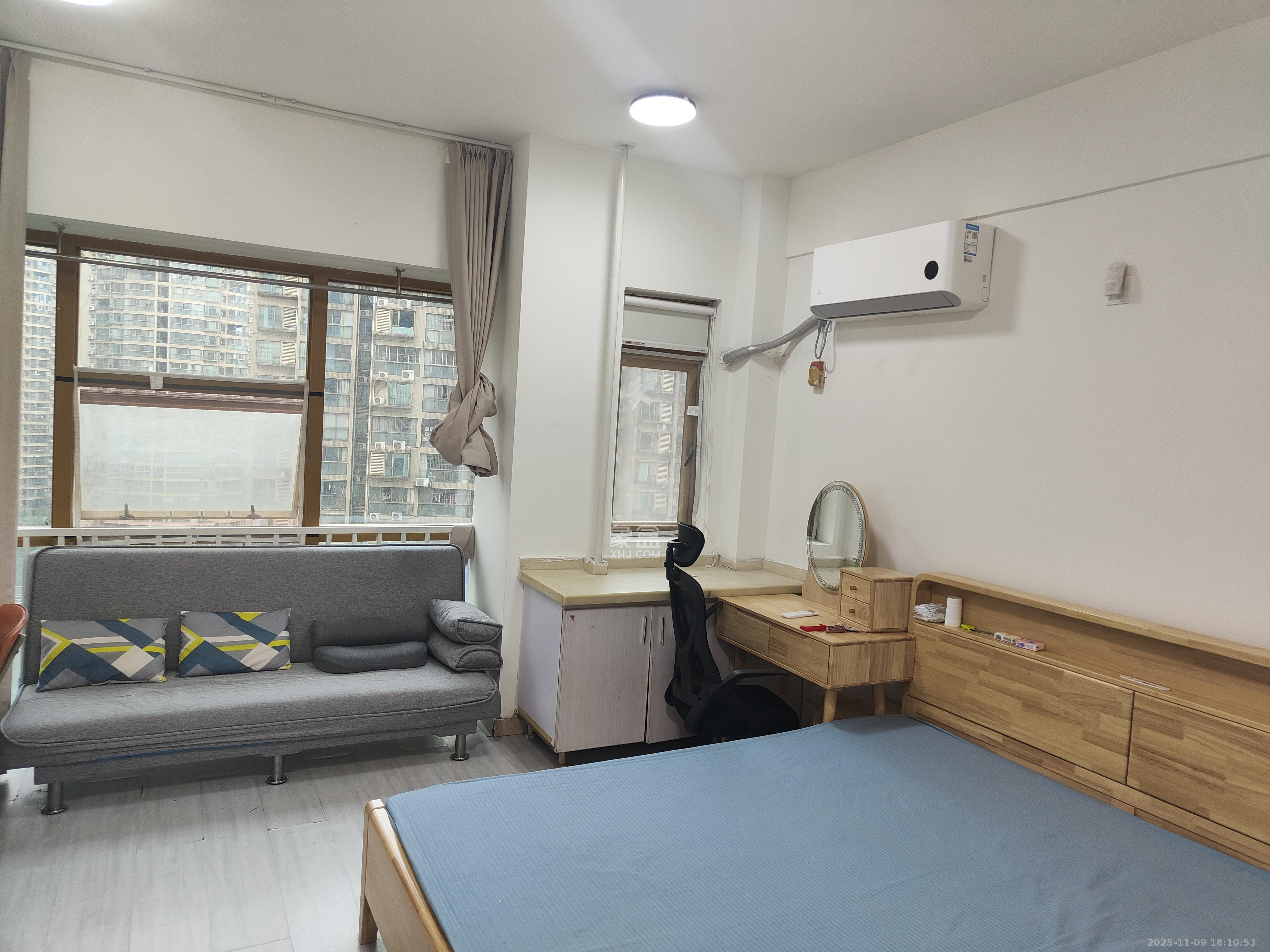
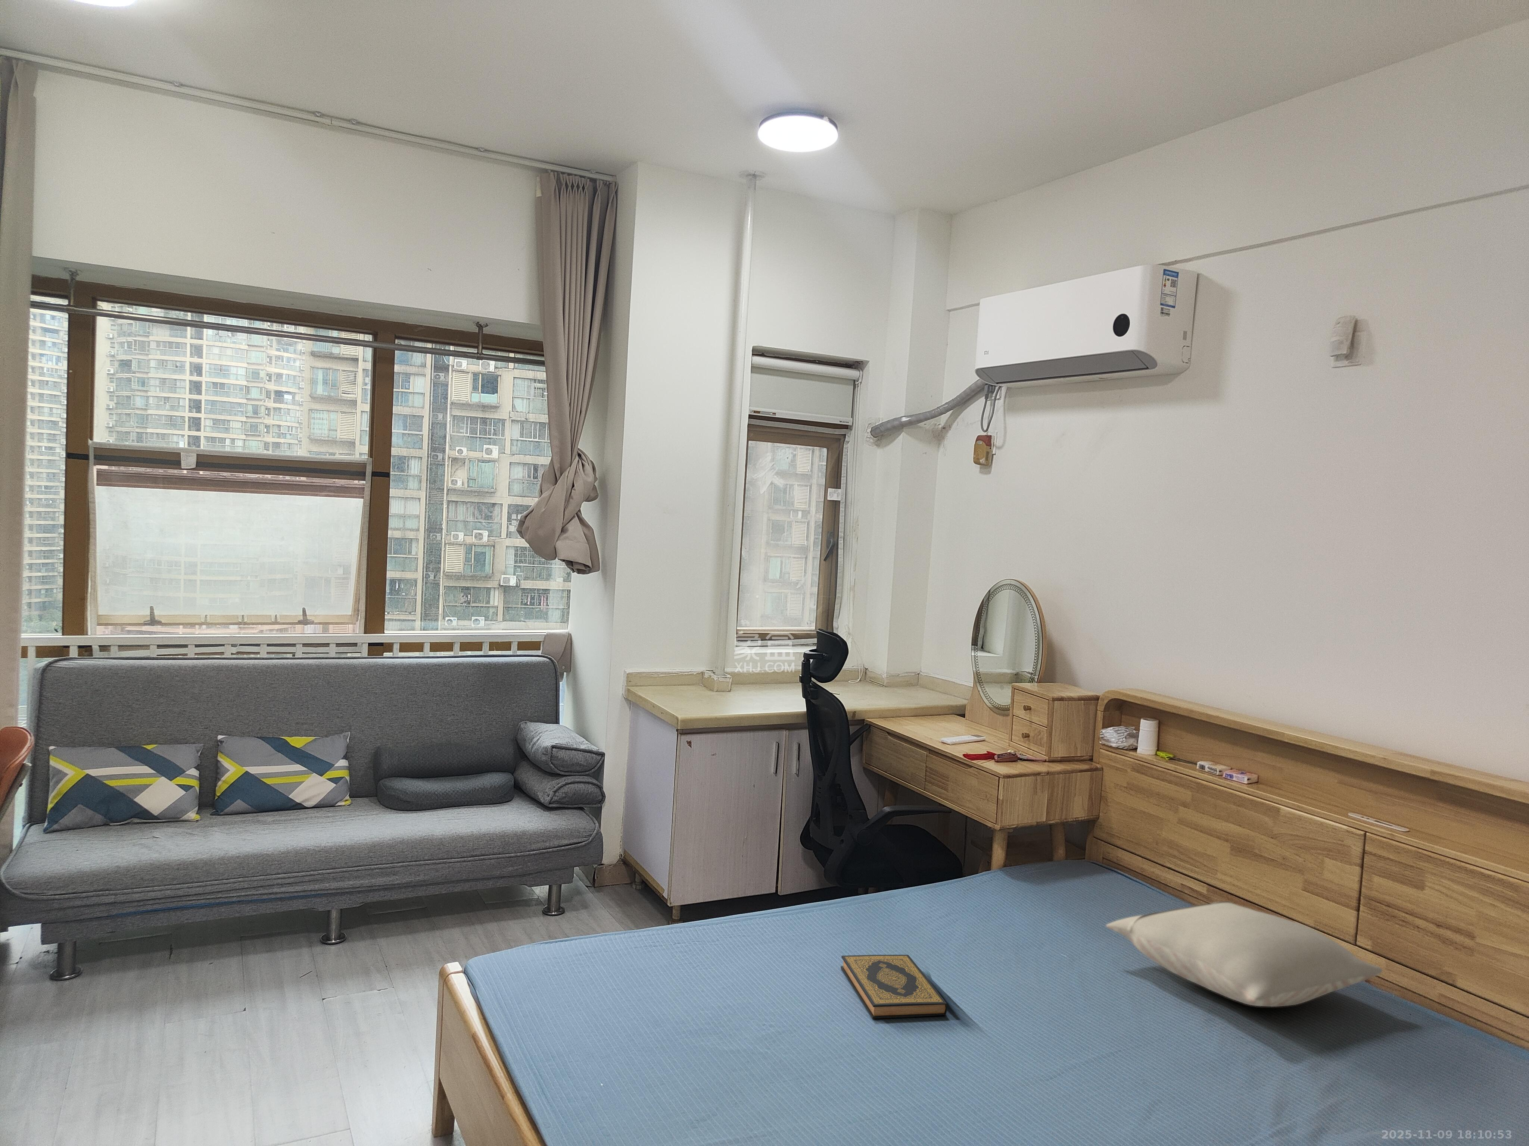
+ pillow (1238, 949)
+ hardback book (892, 985)
